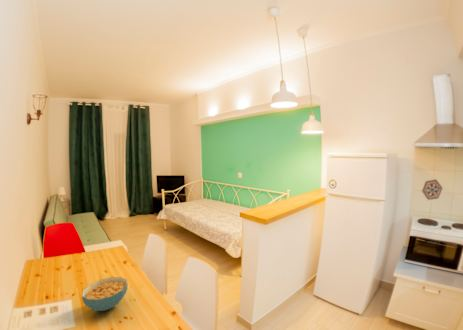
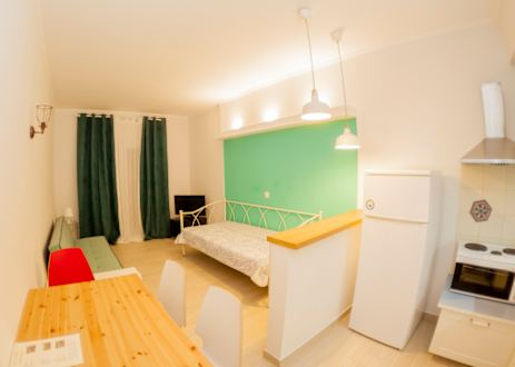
- cereal bowl (106, 297)
